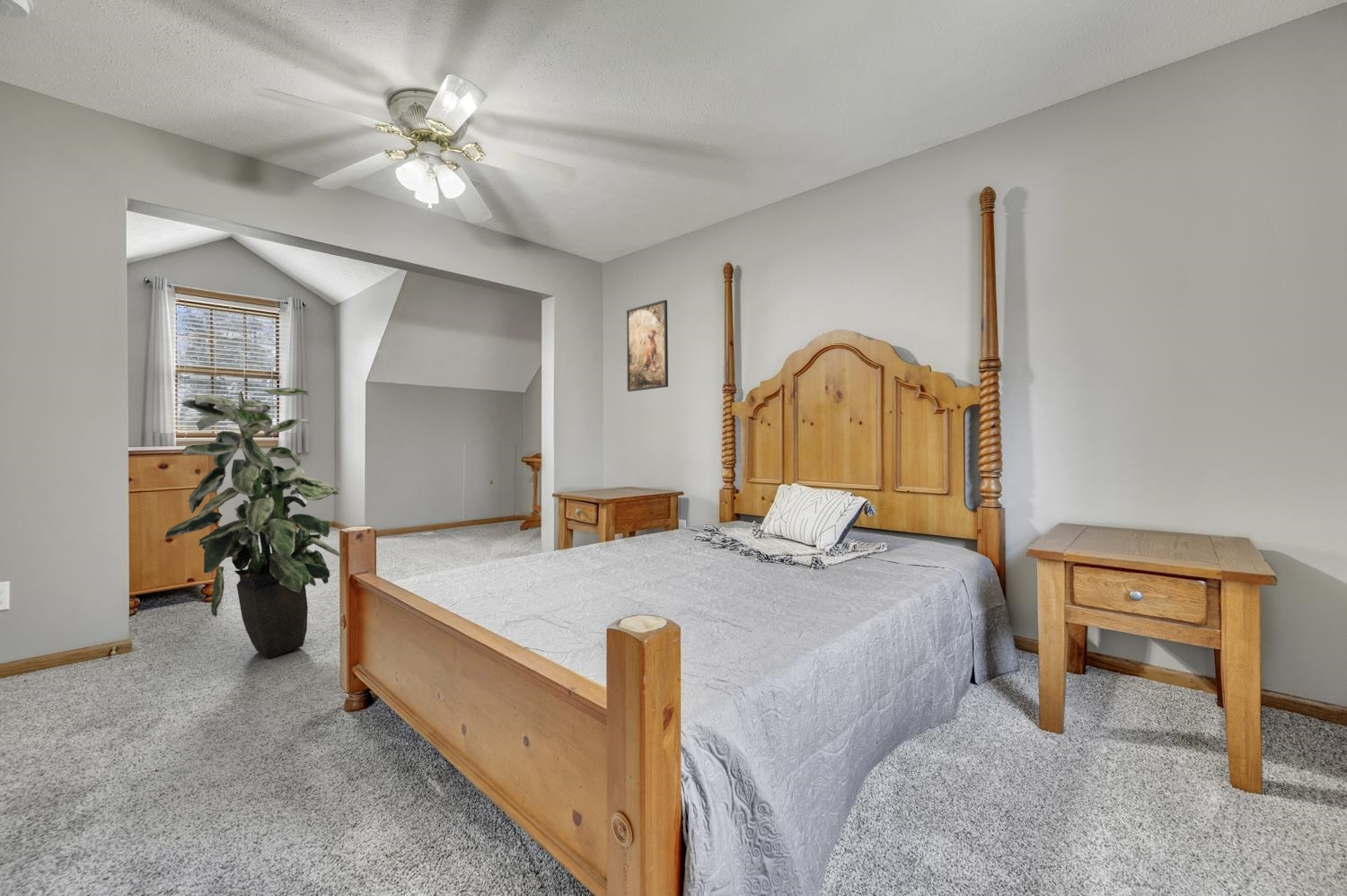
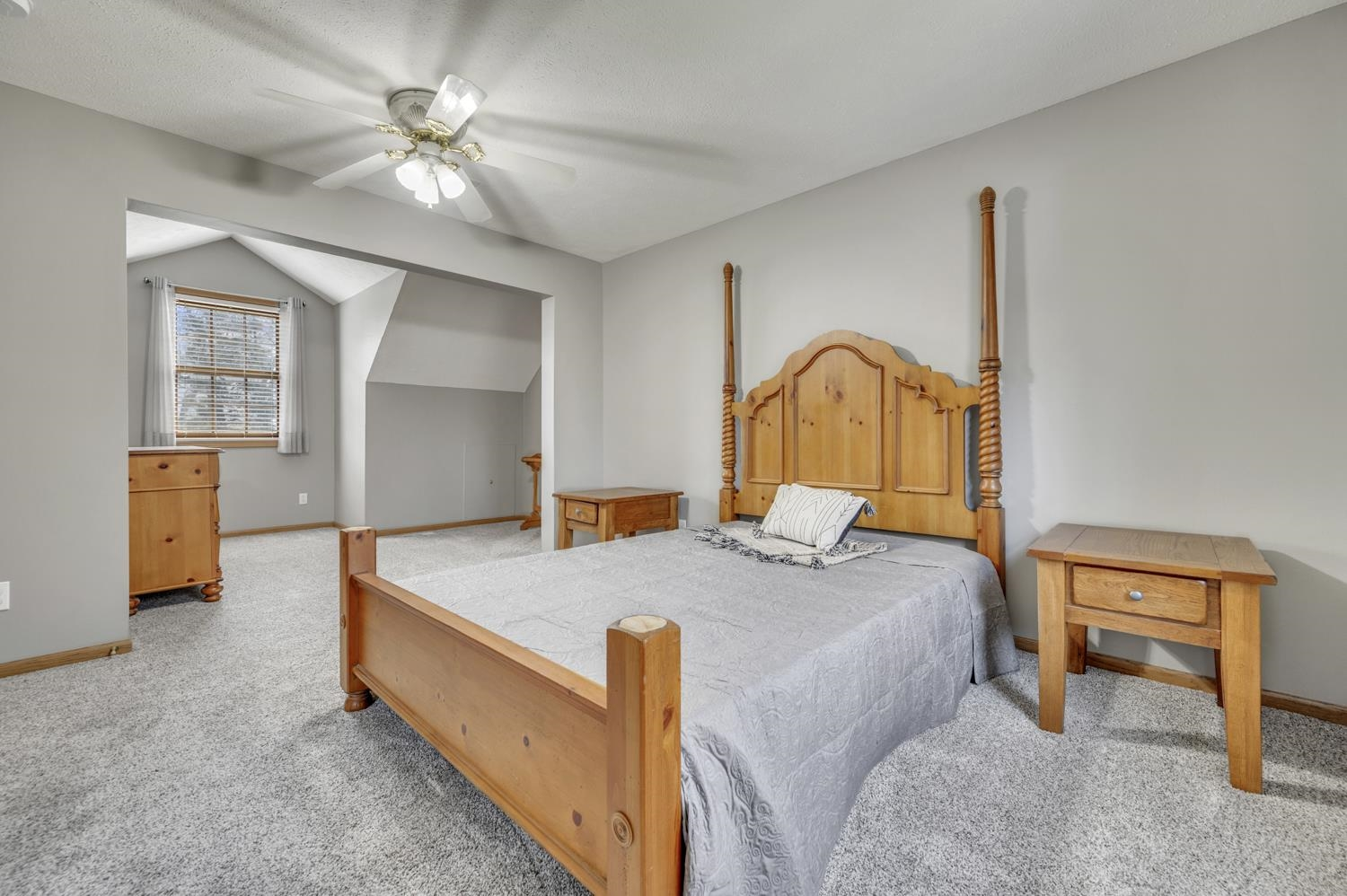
- indoor plant (268, 522)
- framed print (647, 347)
